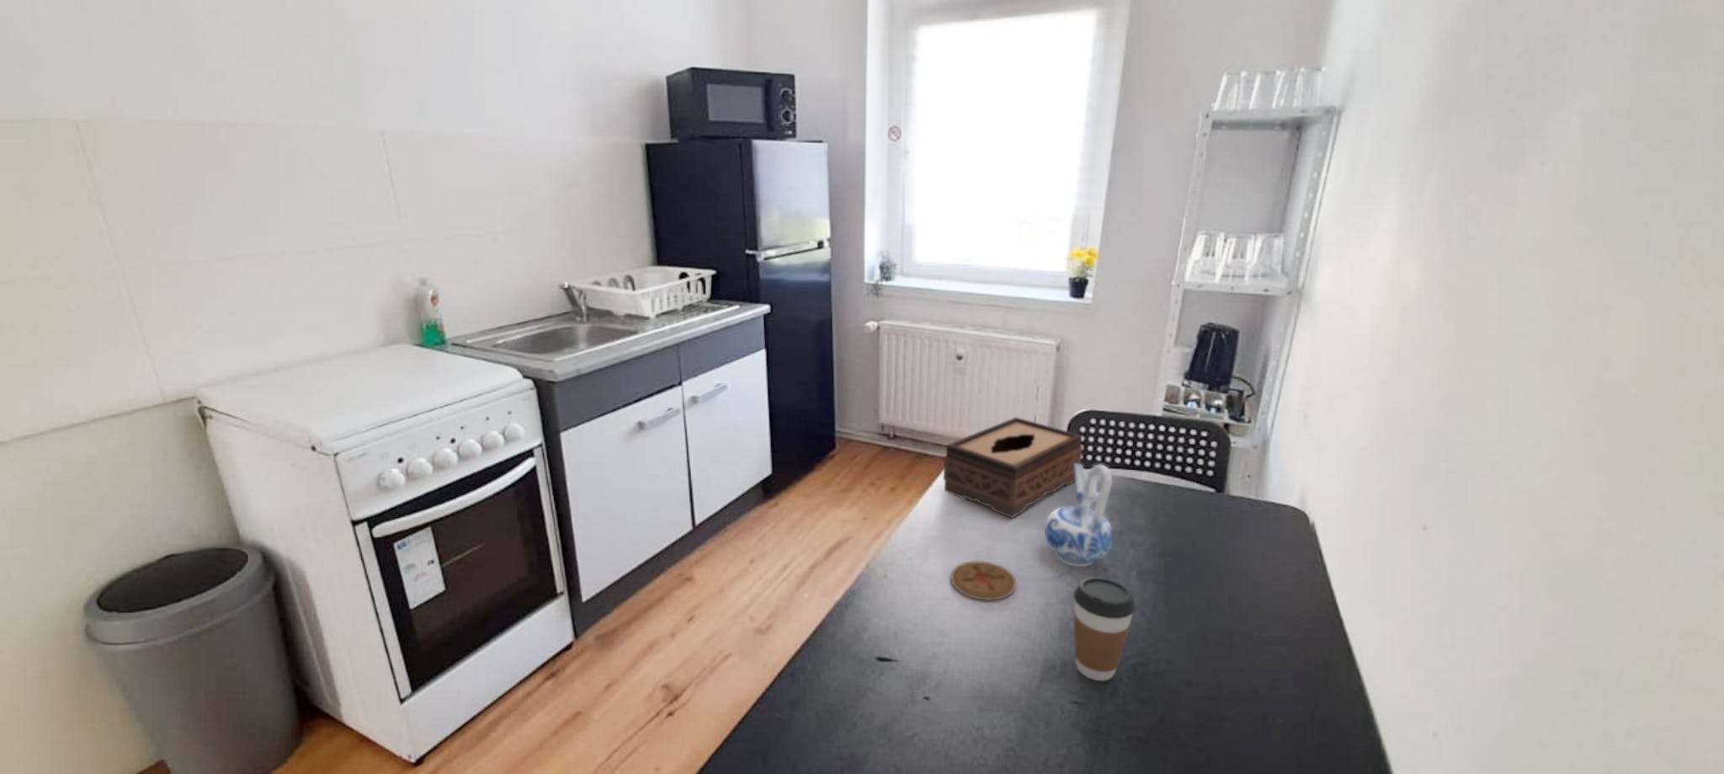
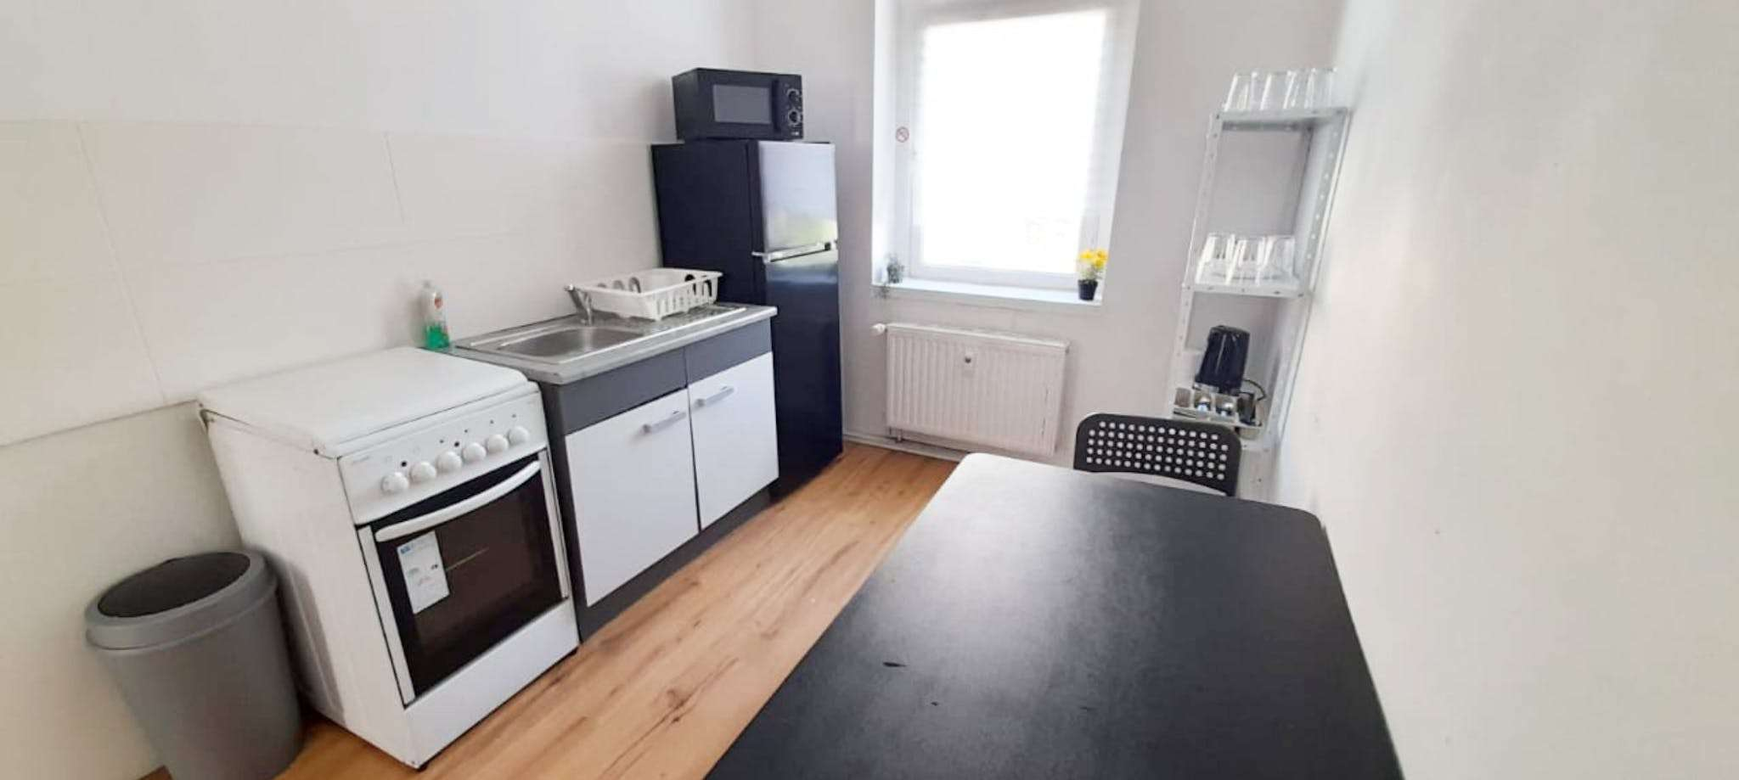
- coaster (982, 579)
- coffee cup (1099, 629)
- ceramic pitcher (1081, 509)
- tissue box (1014, 463)
